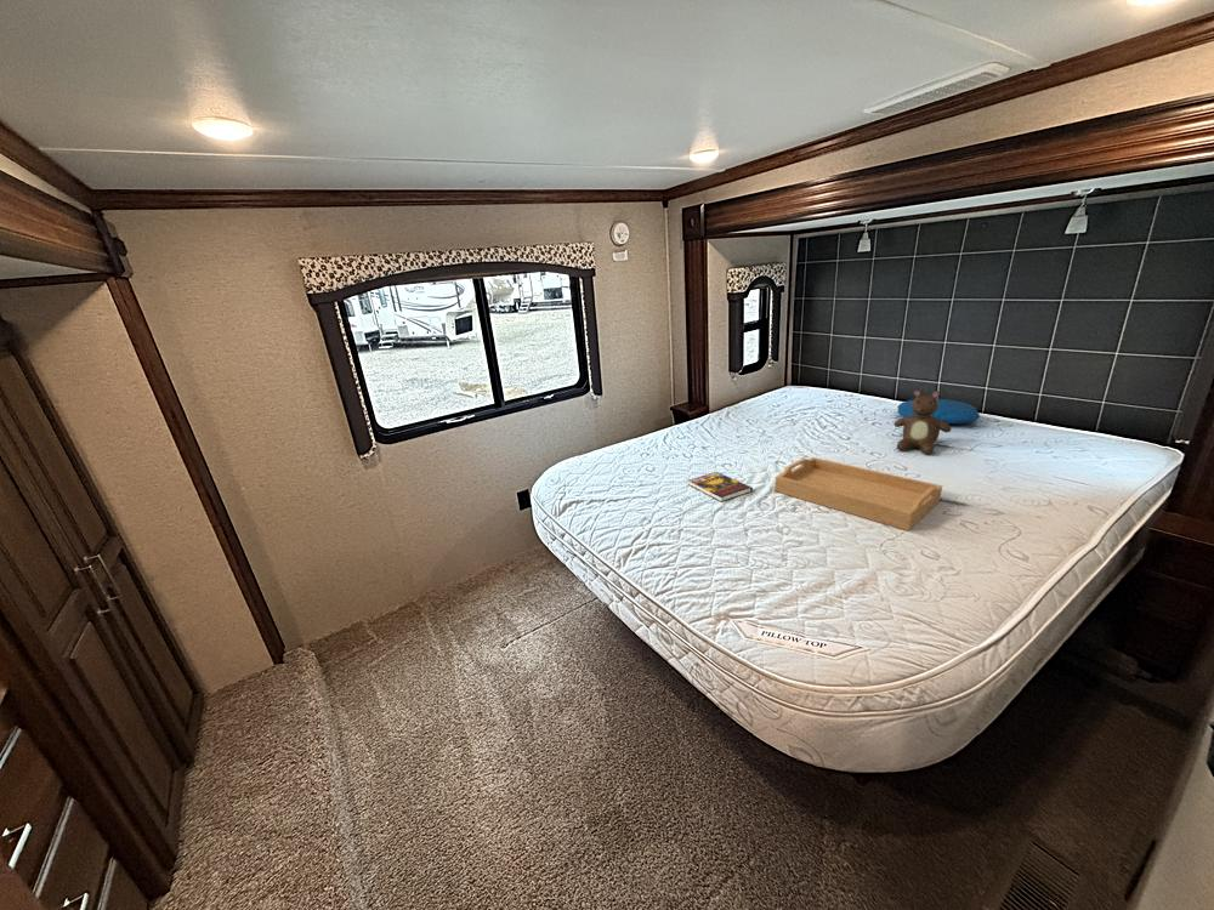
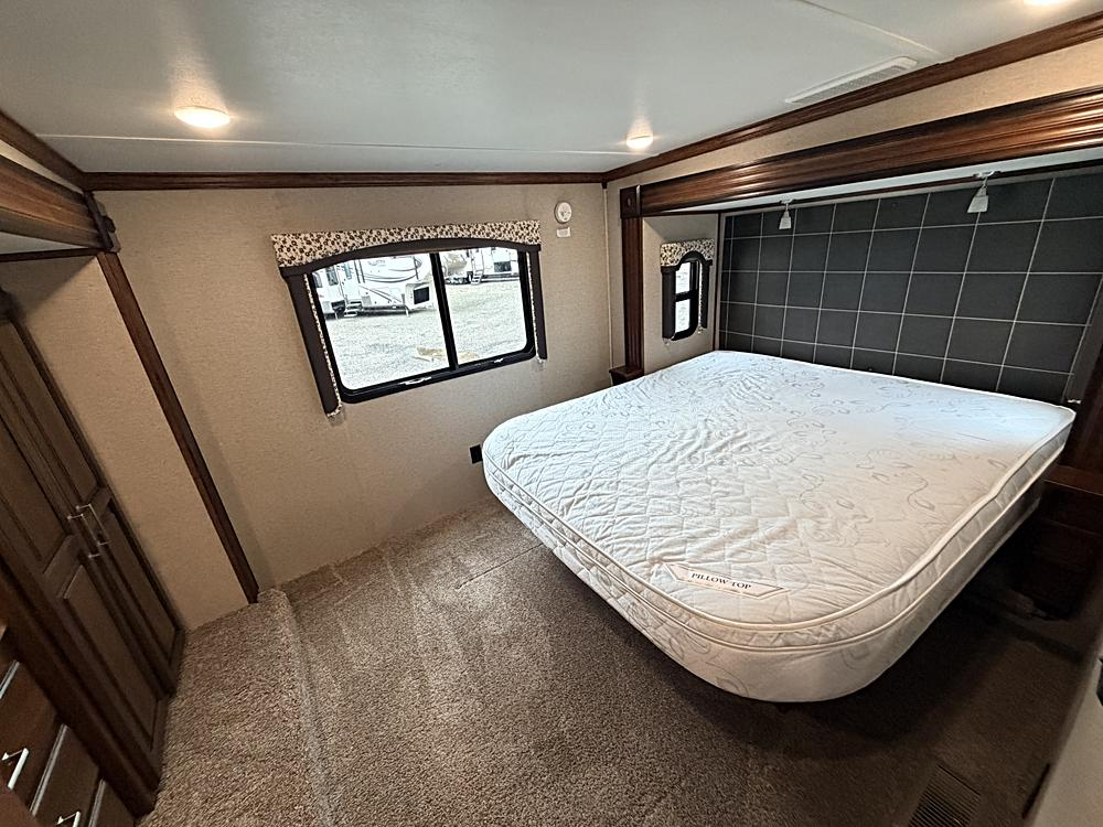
- pillow (936, 410)
- book (719, 485)
- teddy bear (920, 421)
- serving tray (853, 485)
